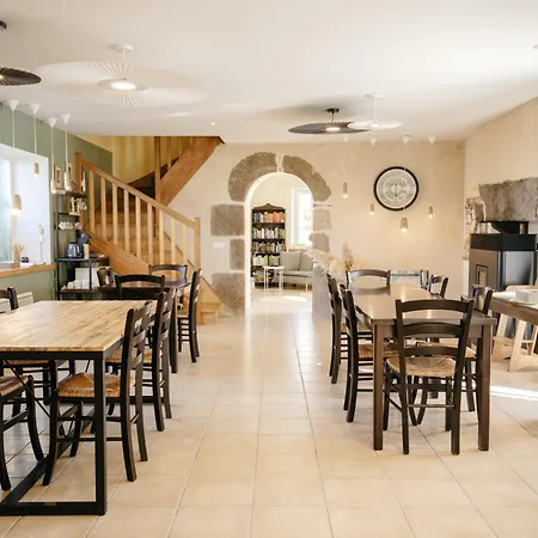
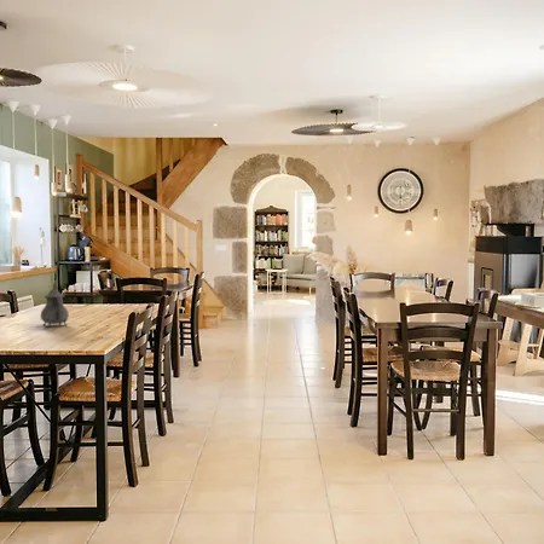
+ teapot (54, 303)
